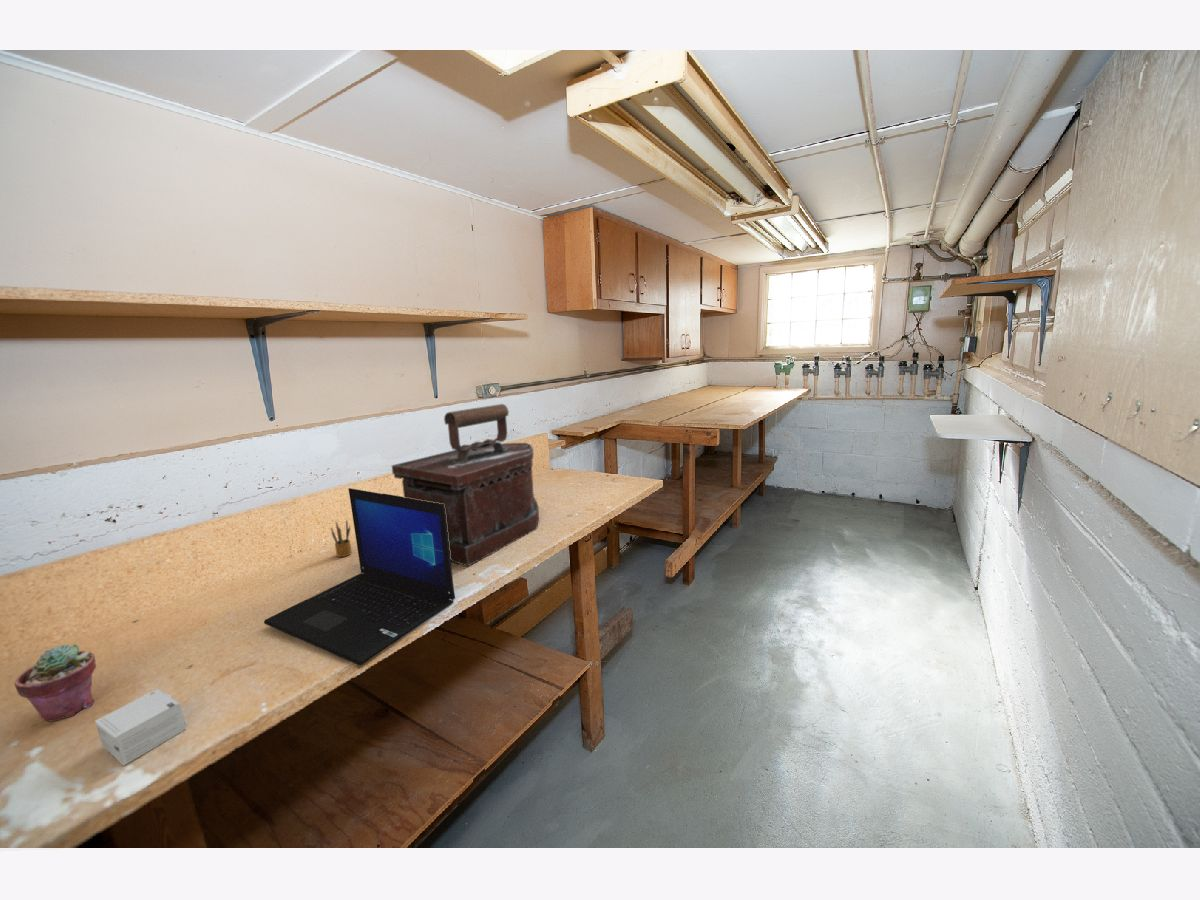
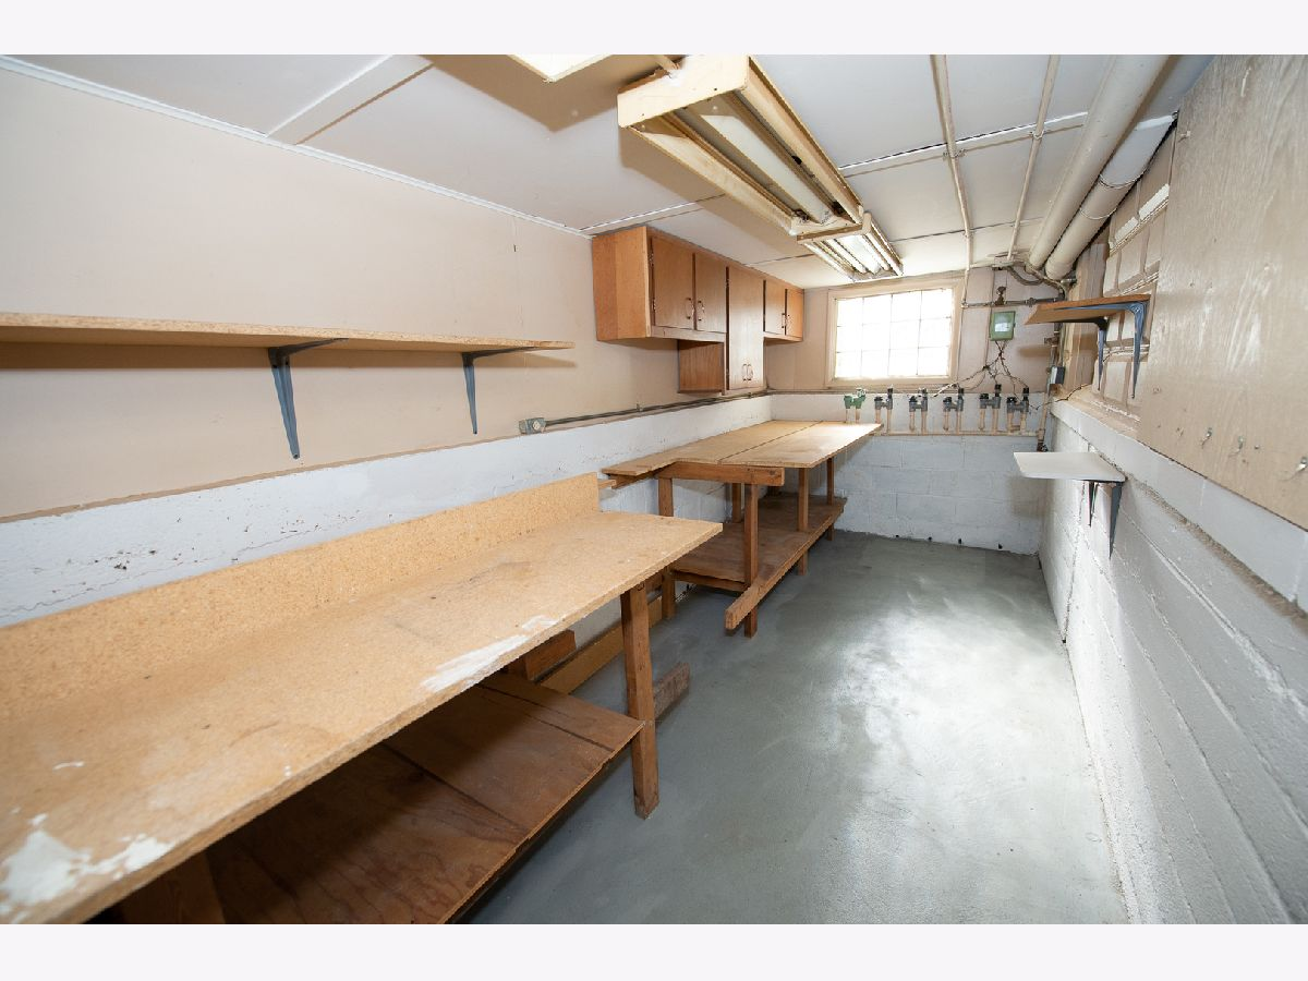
- laptop (359, 561)
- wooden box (484, 470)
- small box (142, 724)
- pencil box (342, 539)
- potted succulent (59, 679)
